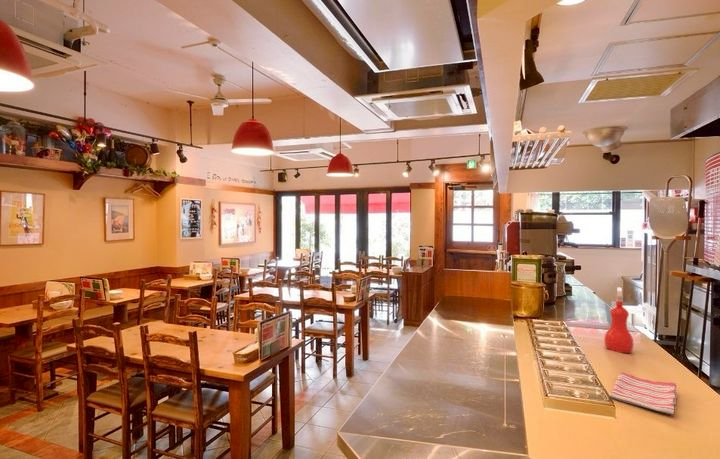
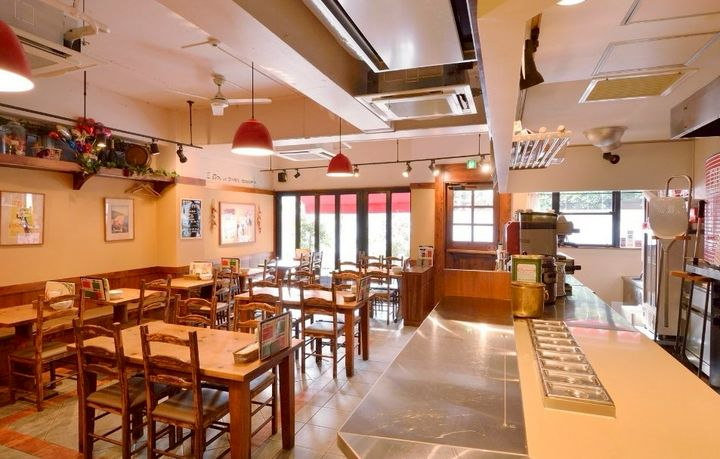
- spray bottle (619, 318)
- dish towel (643, 390)
